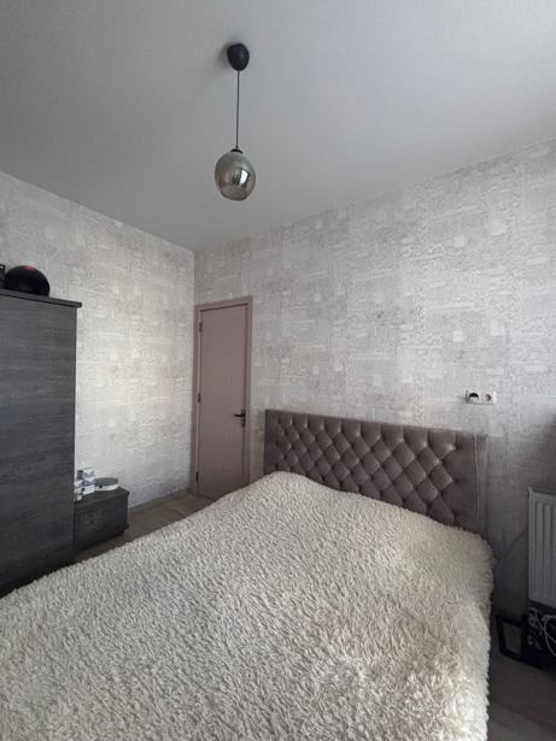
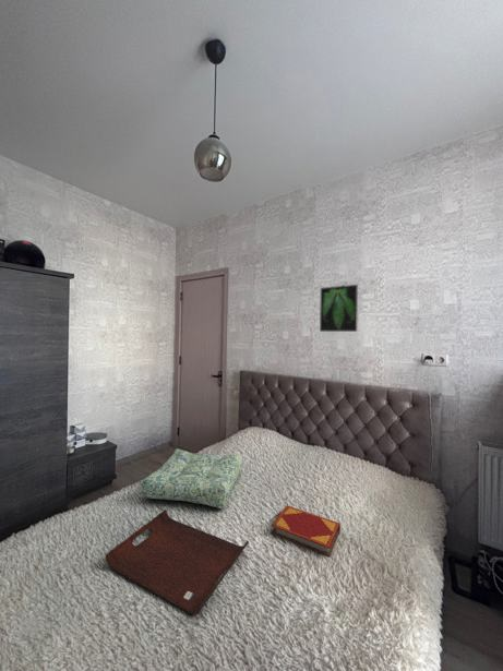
+ hardback book (306, 527)
+ seat cushion (196, 475)
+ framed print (337, 309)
+ serving tray (179, 552)
